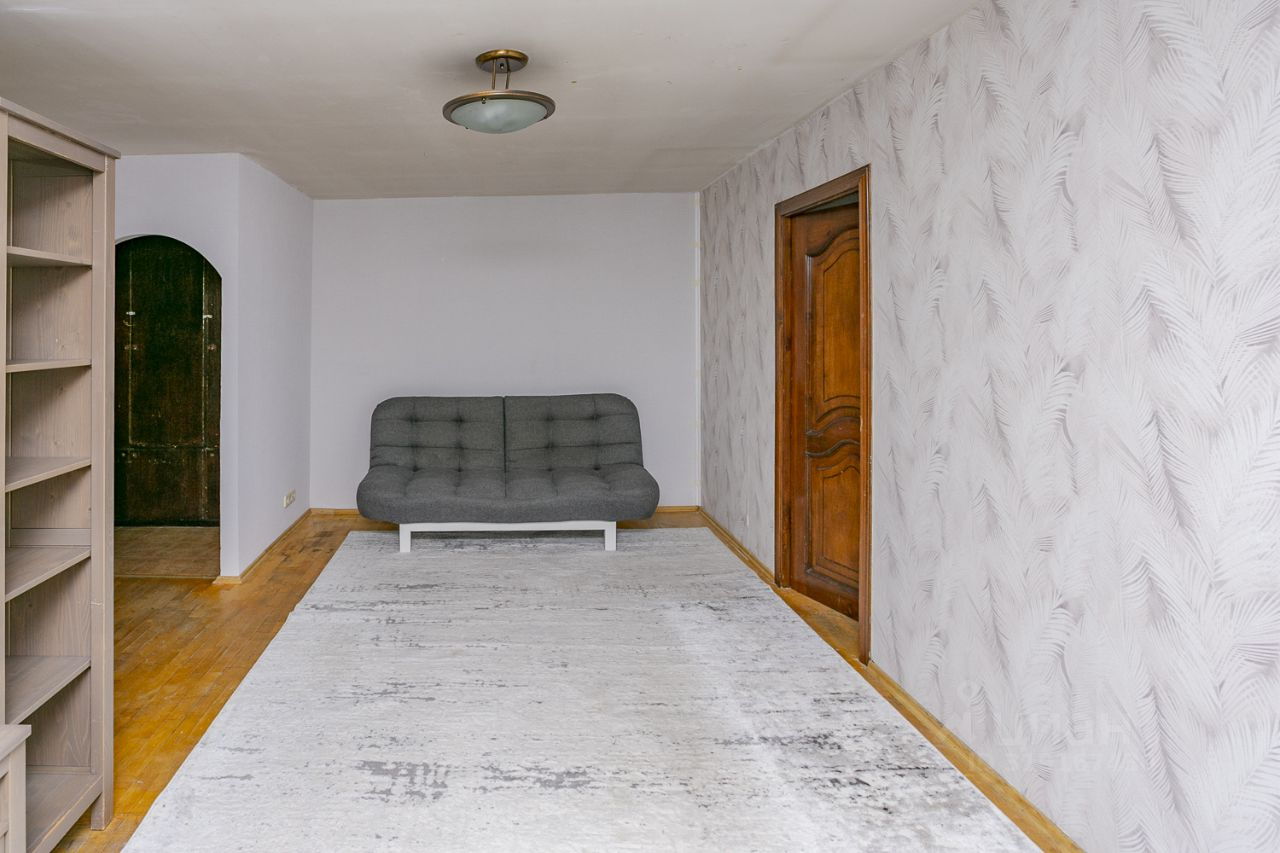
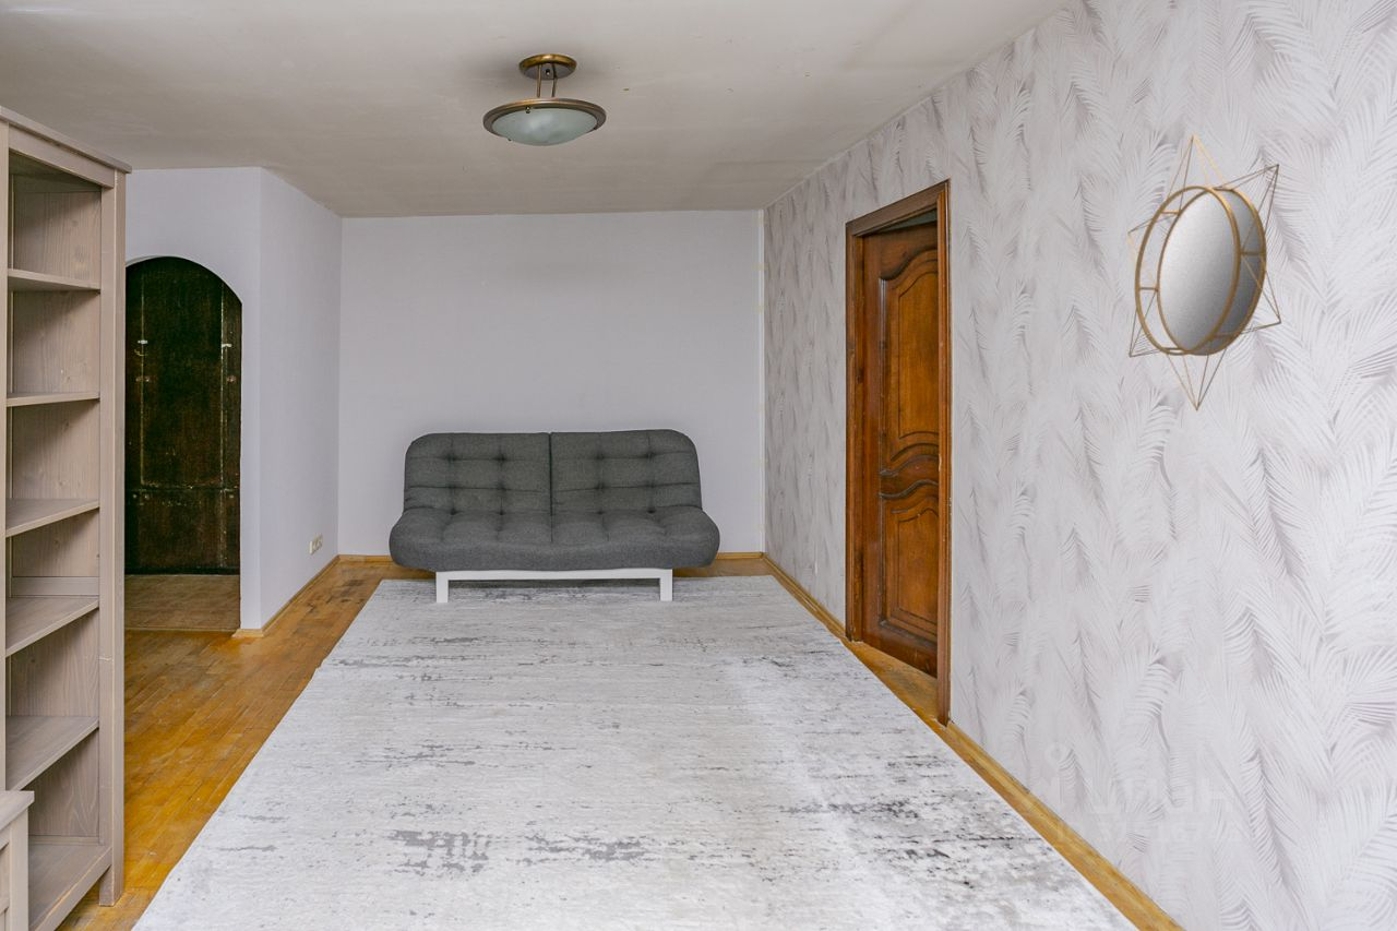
+ home mirror (1195, 272)
